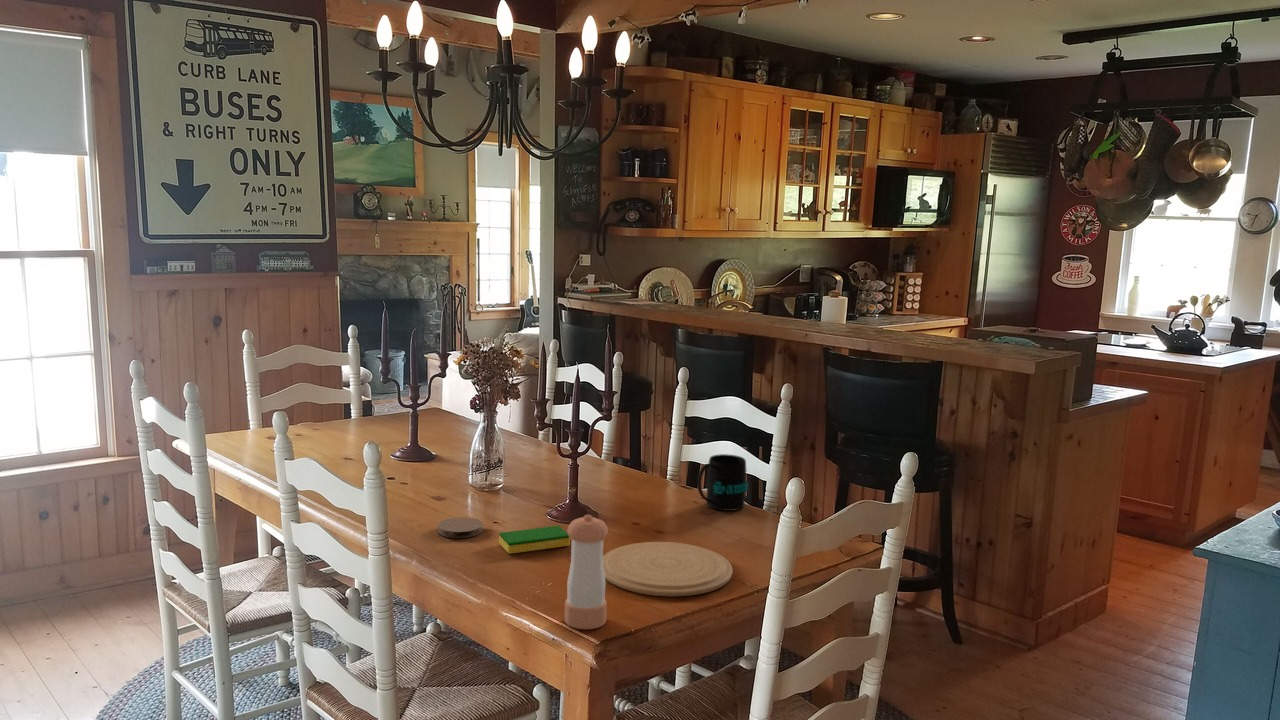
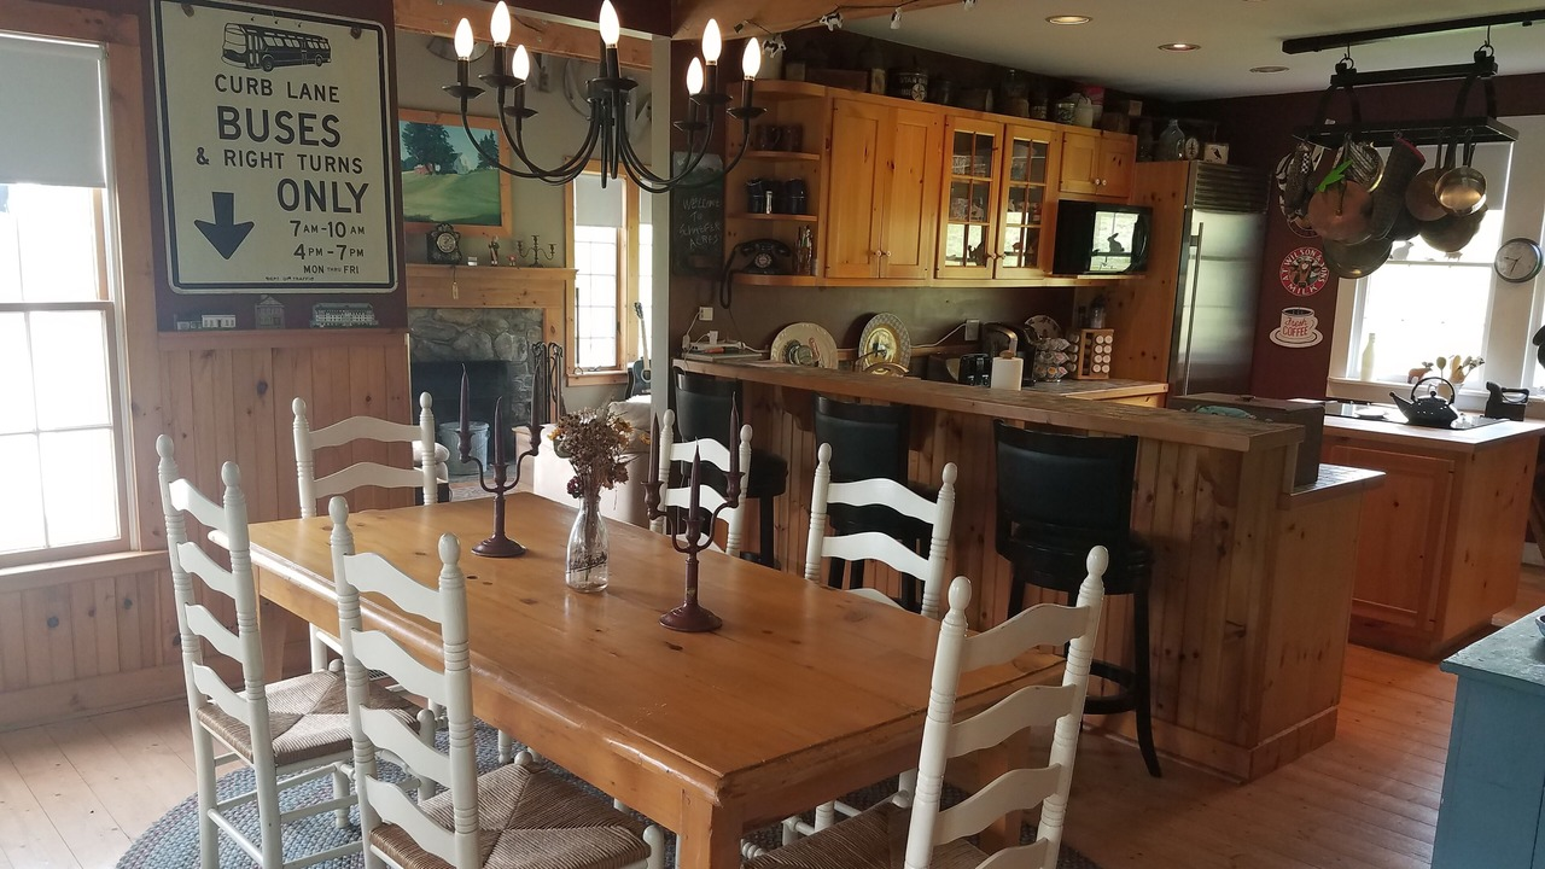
- plate (665, 566)
- mug (720, 483)
- dish sponge (534, 539)
- pepper shaker (586, 568)
- coaster (460, 527)
